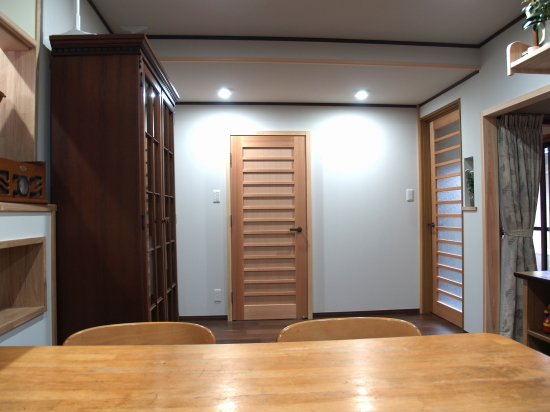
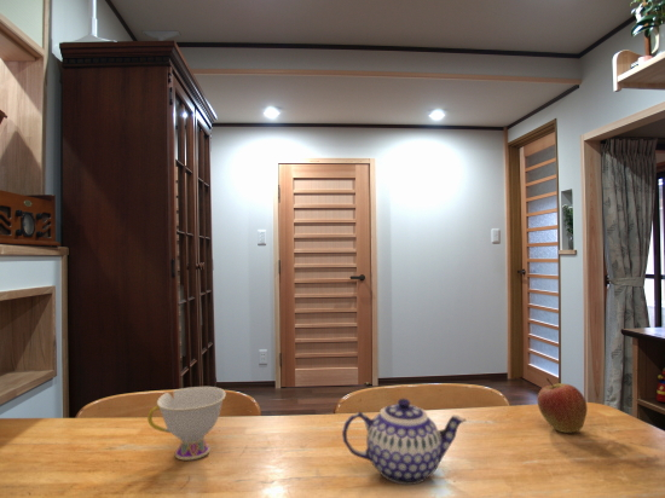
+ apple (561, 404)
+ teacup (187, 424)
+ teapot (404, 435)
